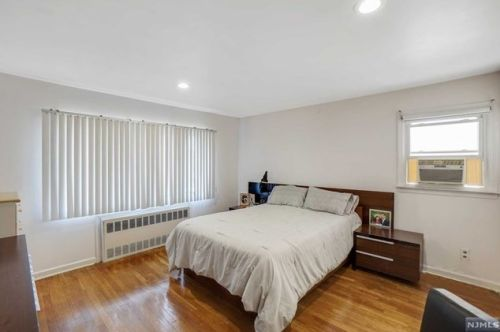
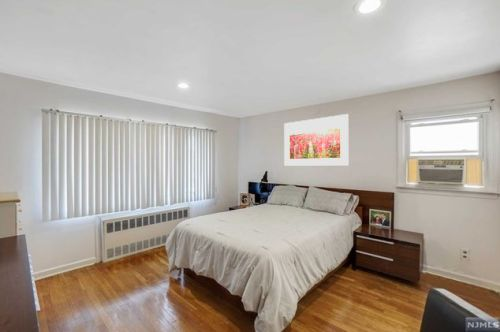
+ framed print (313, 142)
